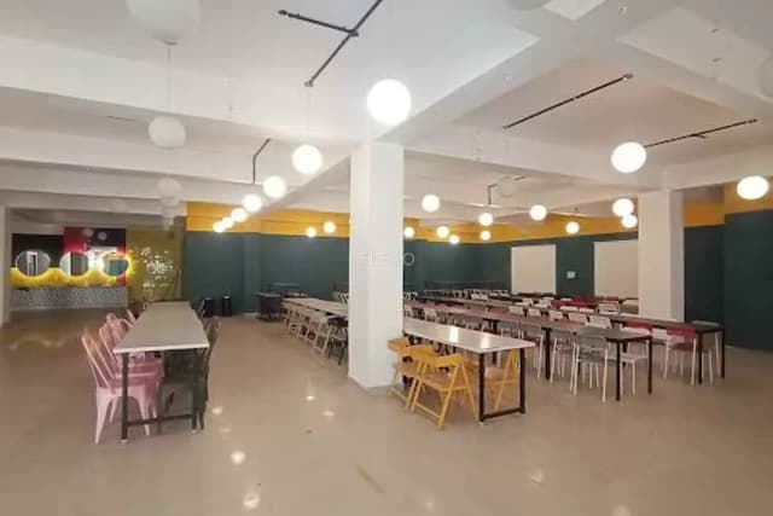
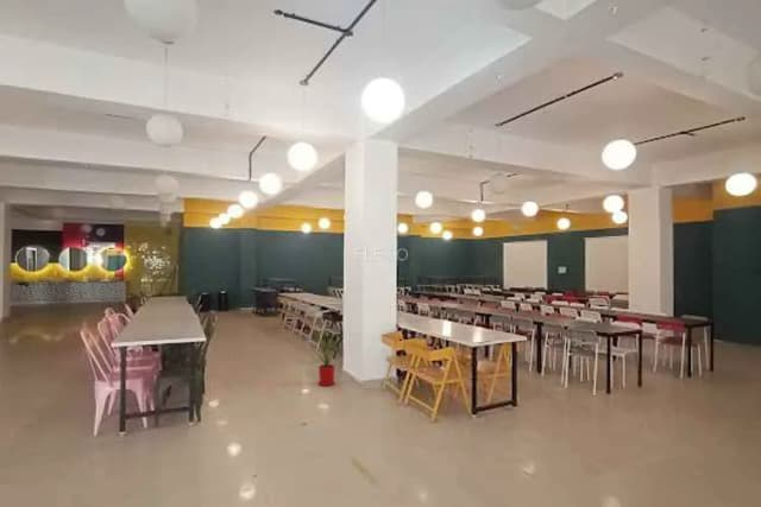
+ house plant (327, 355)
